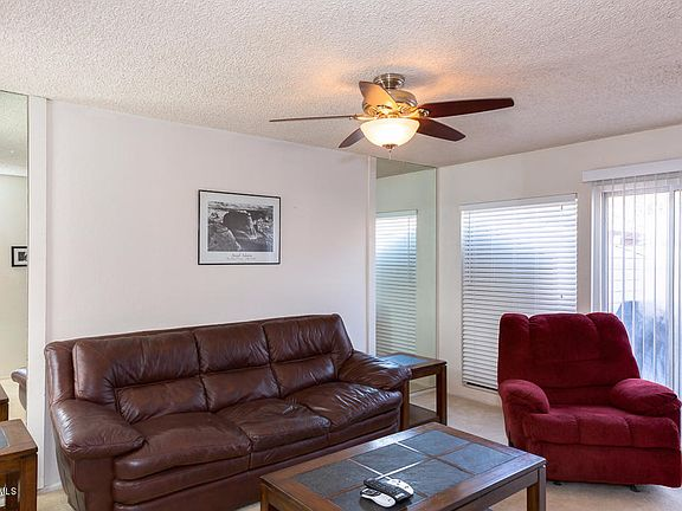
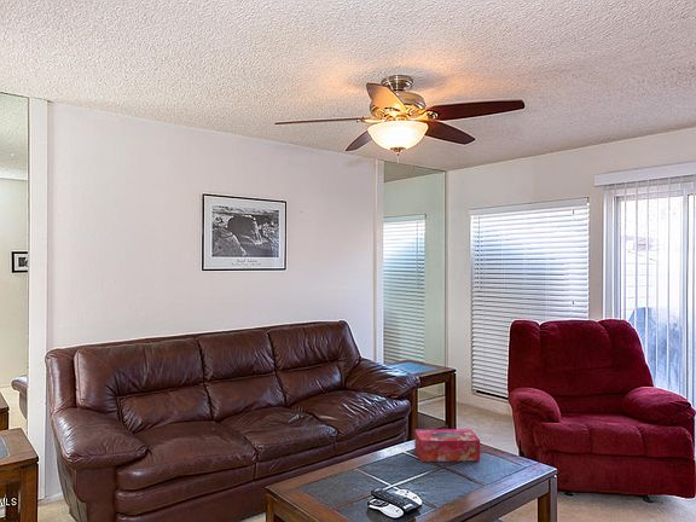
+ tissue box (446, 445)
